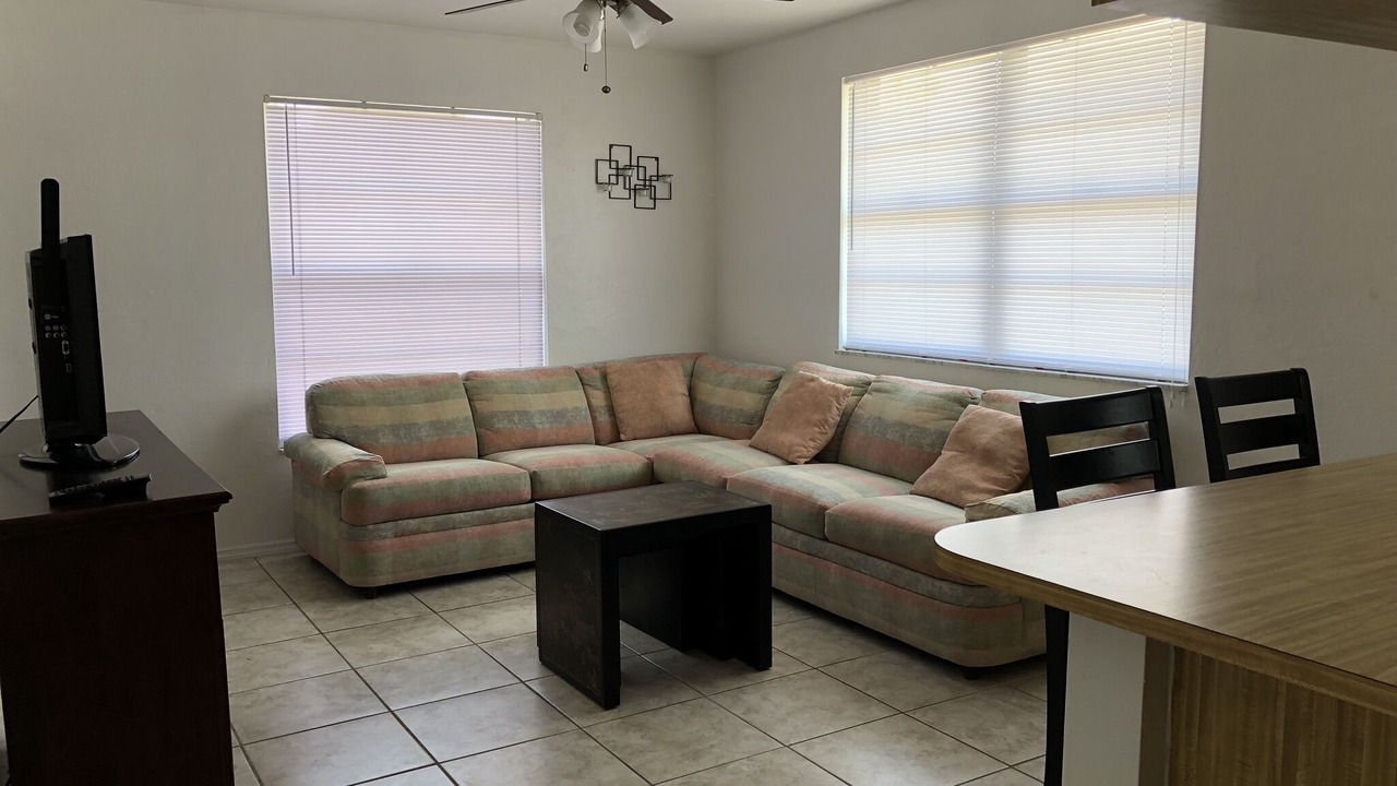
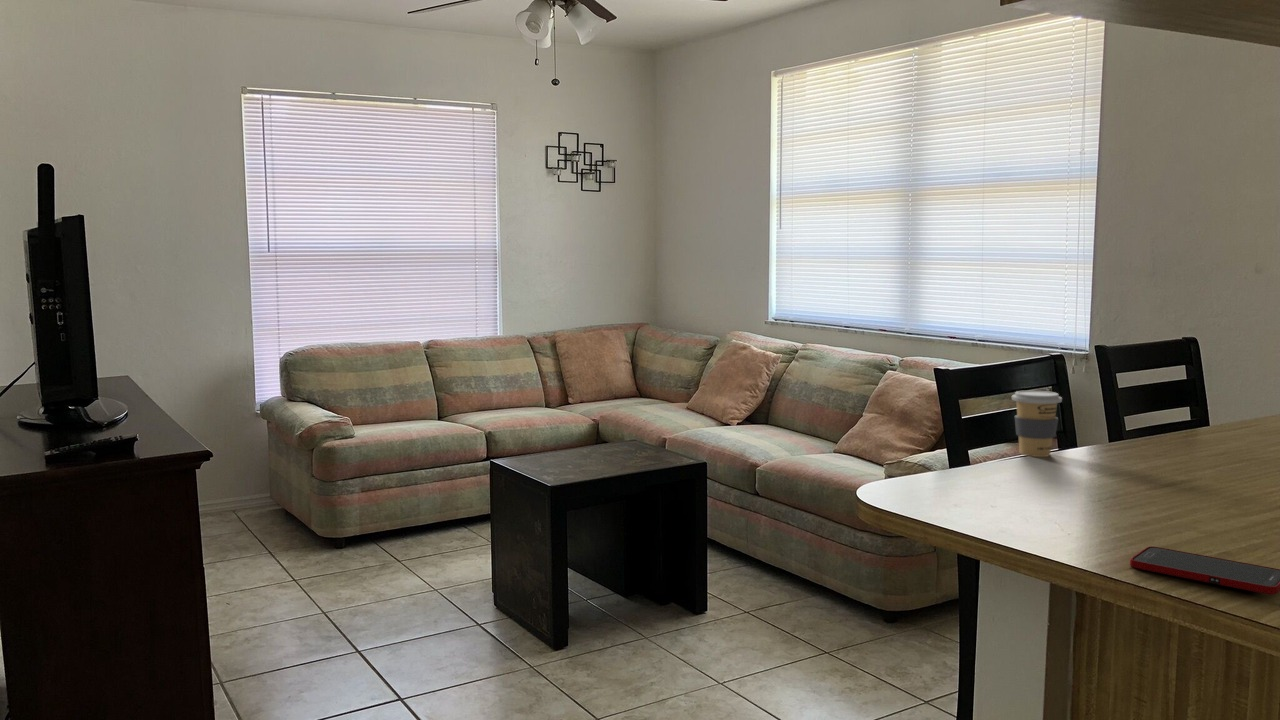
+ cell phone (1207, 569)
+ coffee cup (1035, 424)
